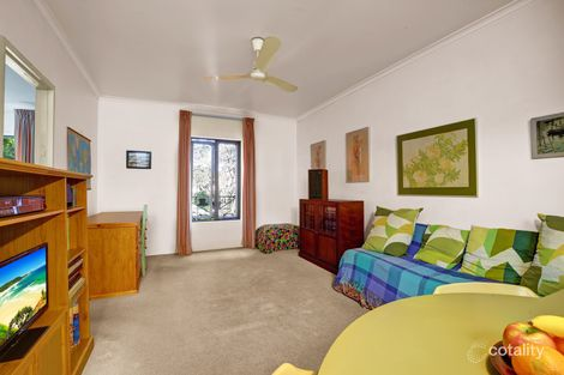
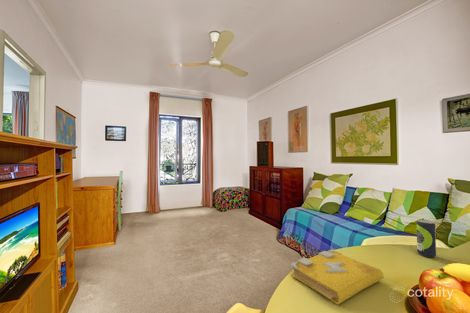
+ beverage can (426, 237)
+ spell book (336, 271)
